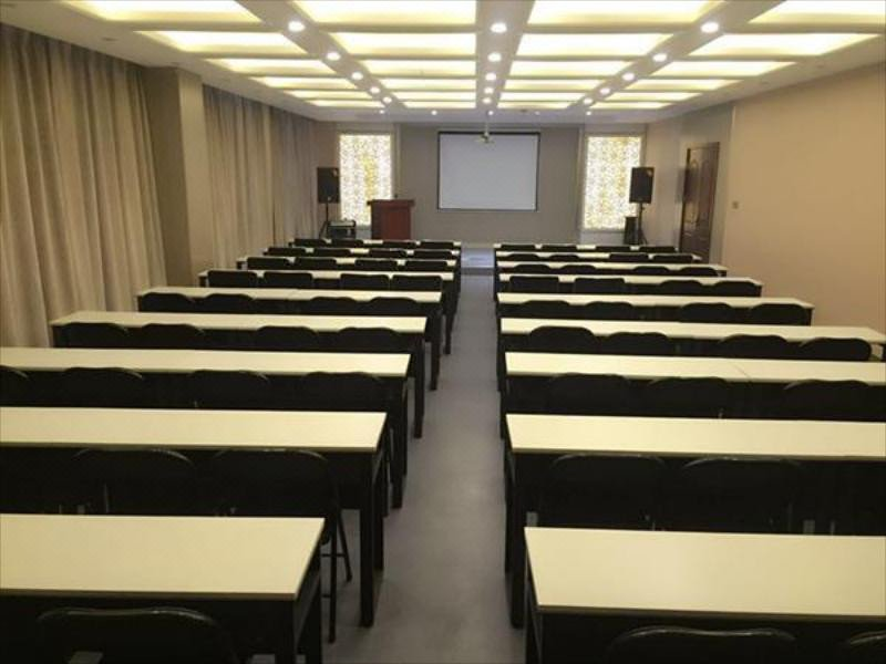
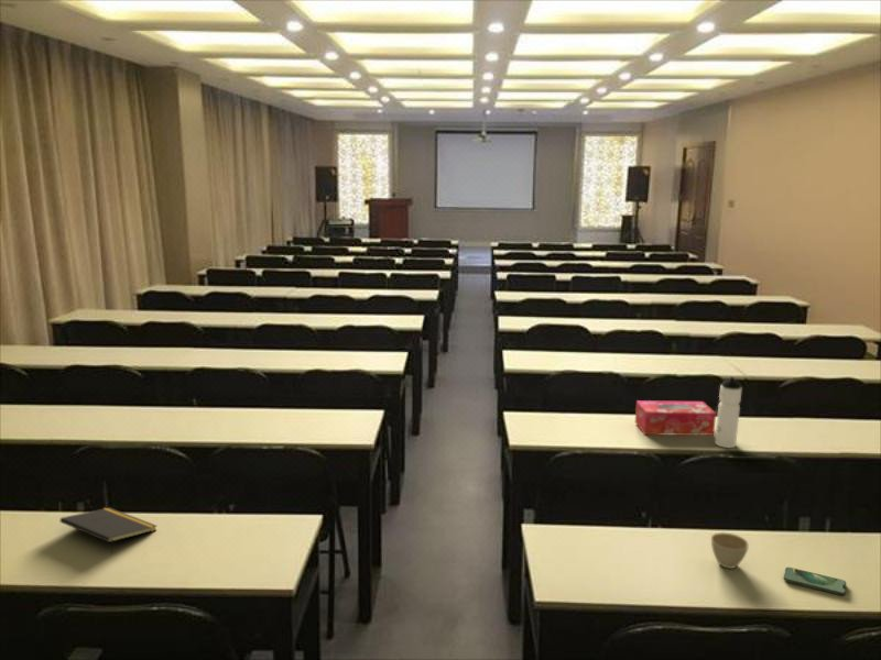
+ smartphone (814, 581)
+ tissue box (674, 417)
+ water bottle (728, 410)
+ notepad (108, 524)
+ flower pot (728, 552)
